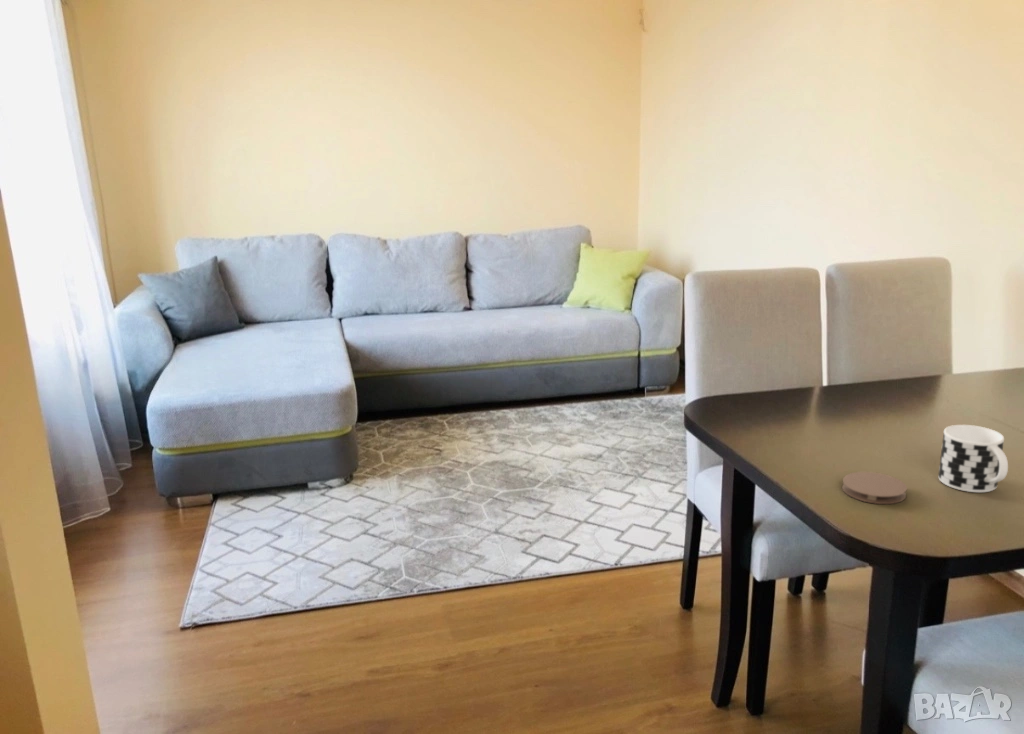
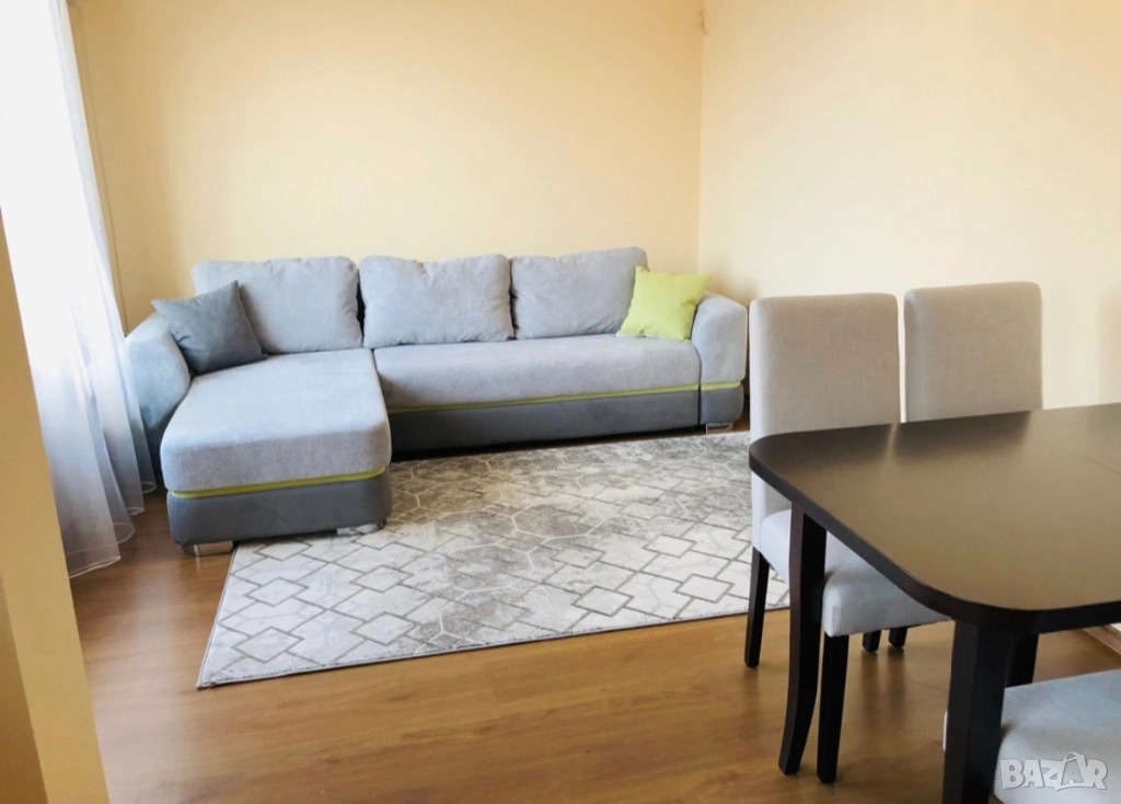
- coaster (874, 487)
- cup (976, 461)
